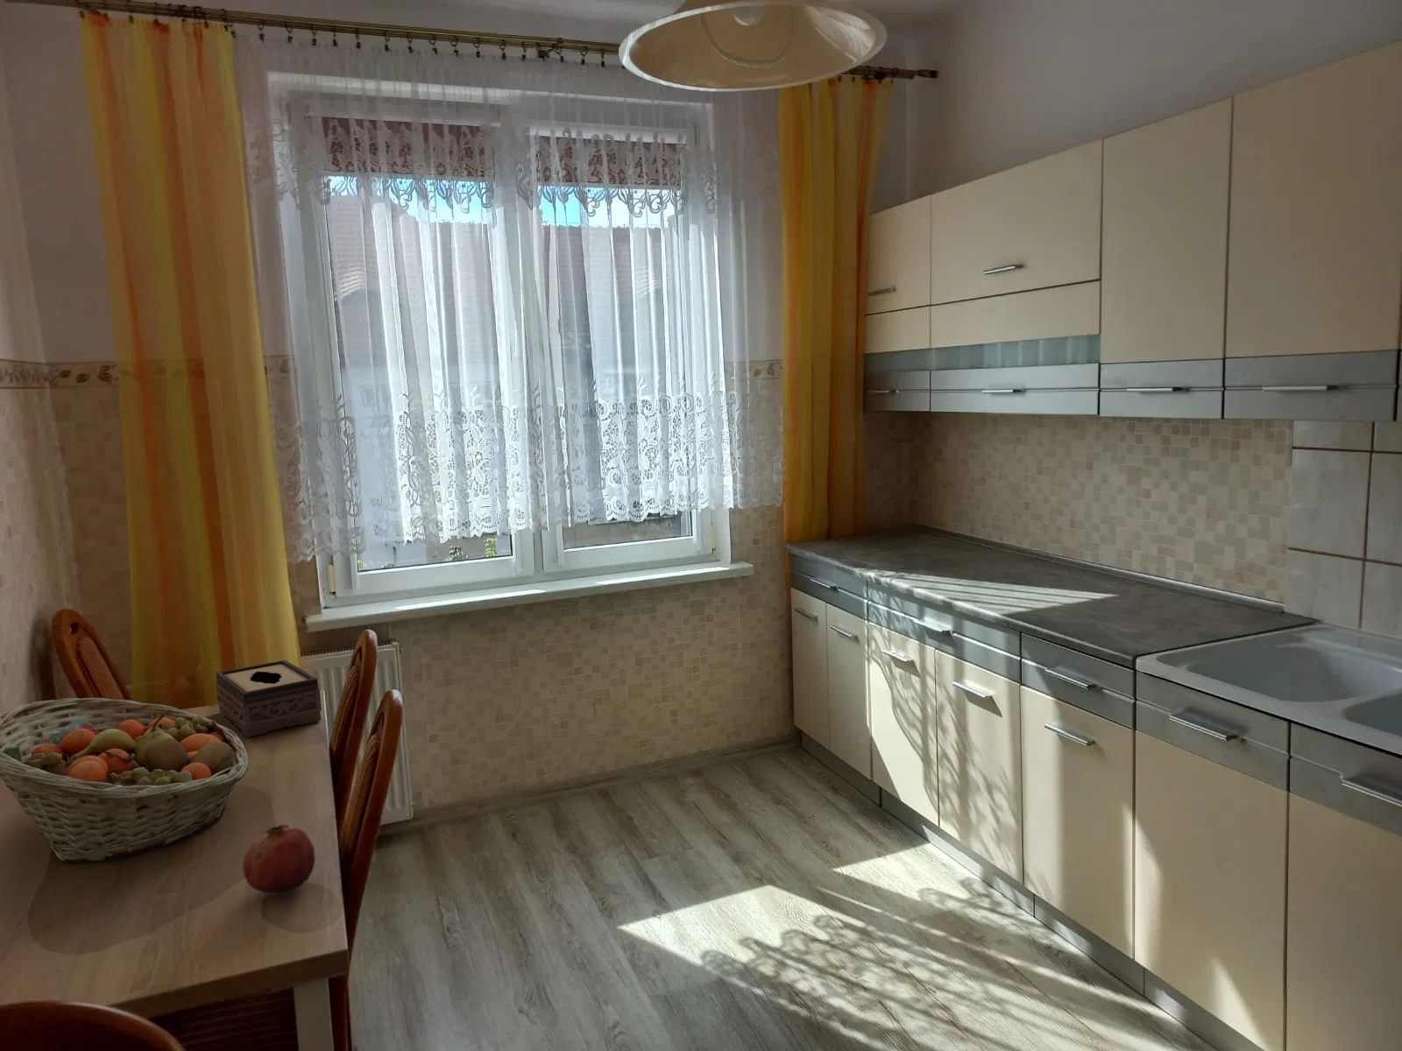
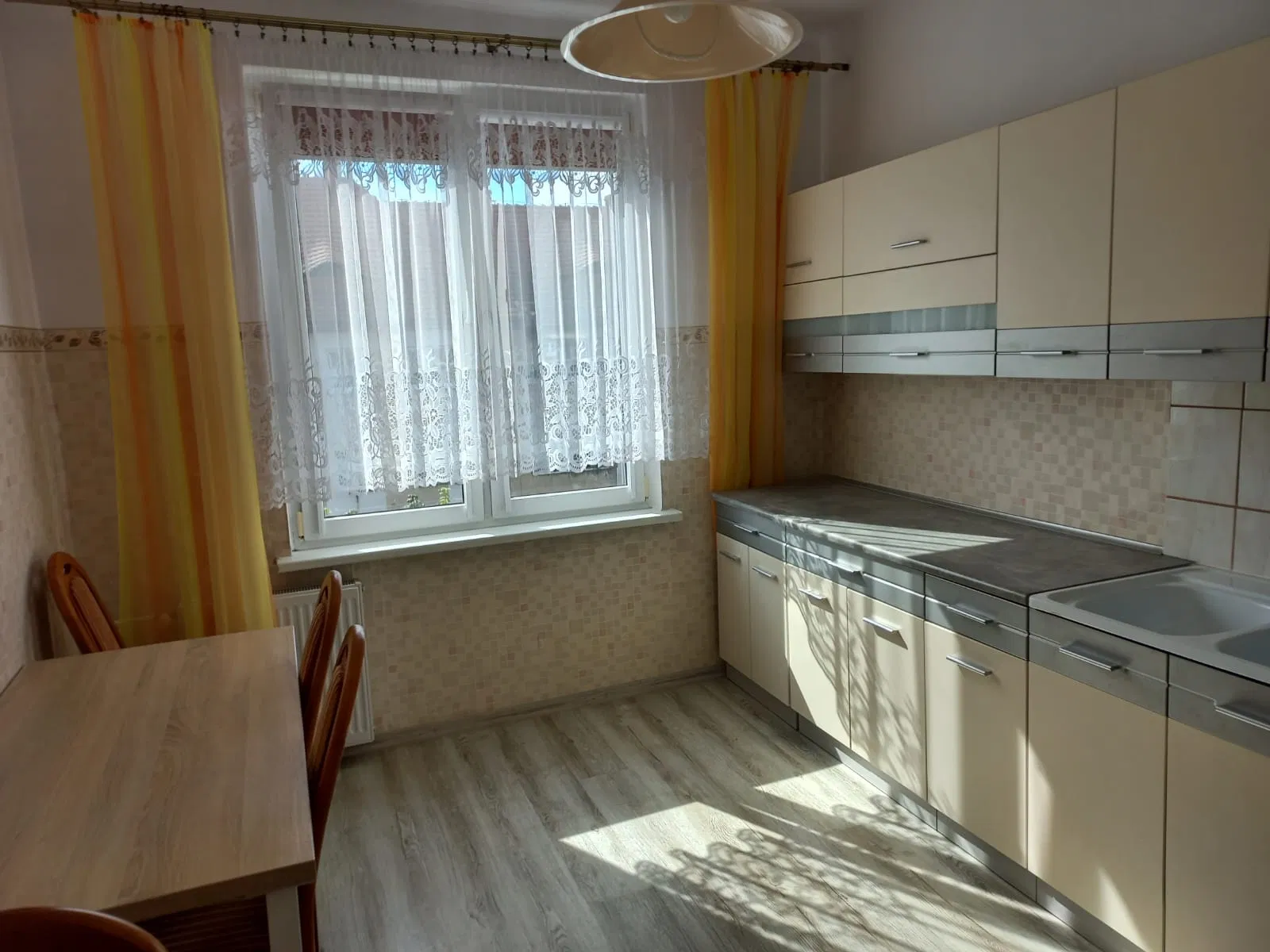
- fruit basket (124, 764)
- tissue box (267, 696)
- fruit (280, 858)
